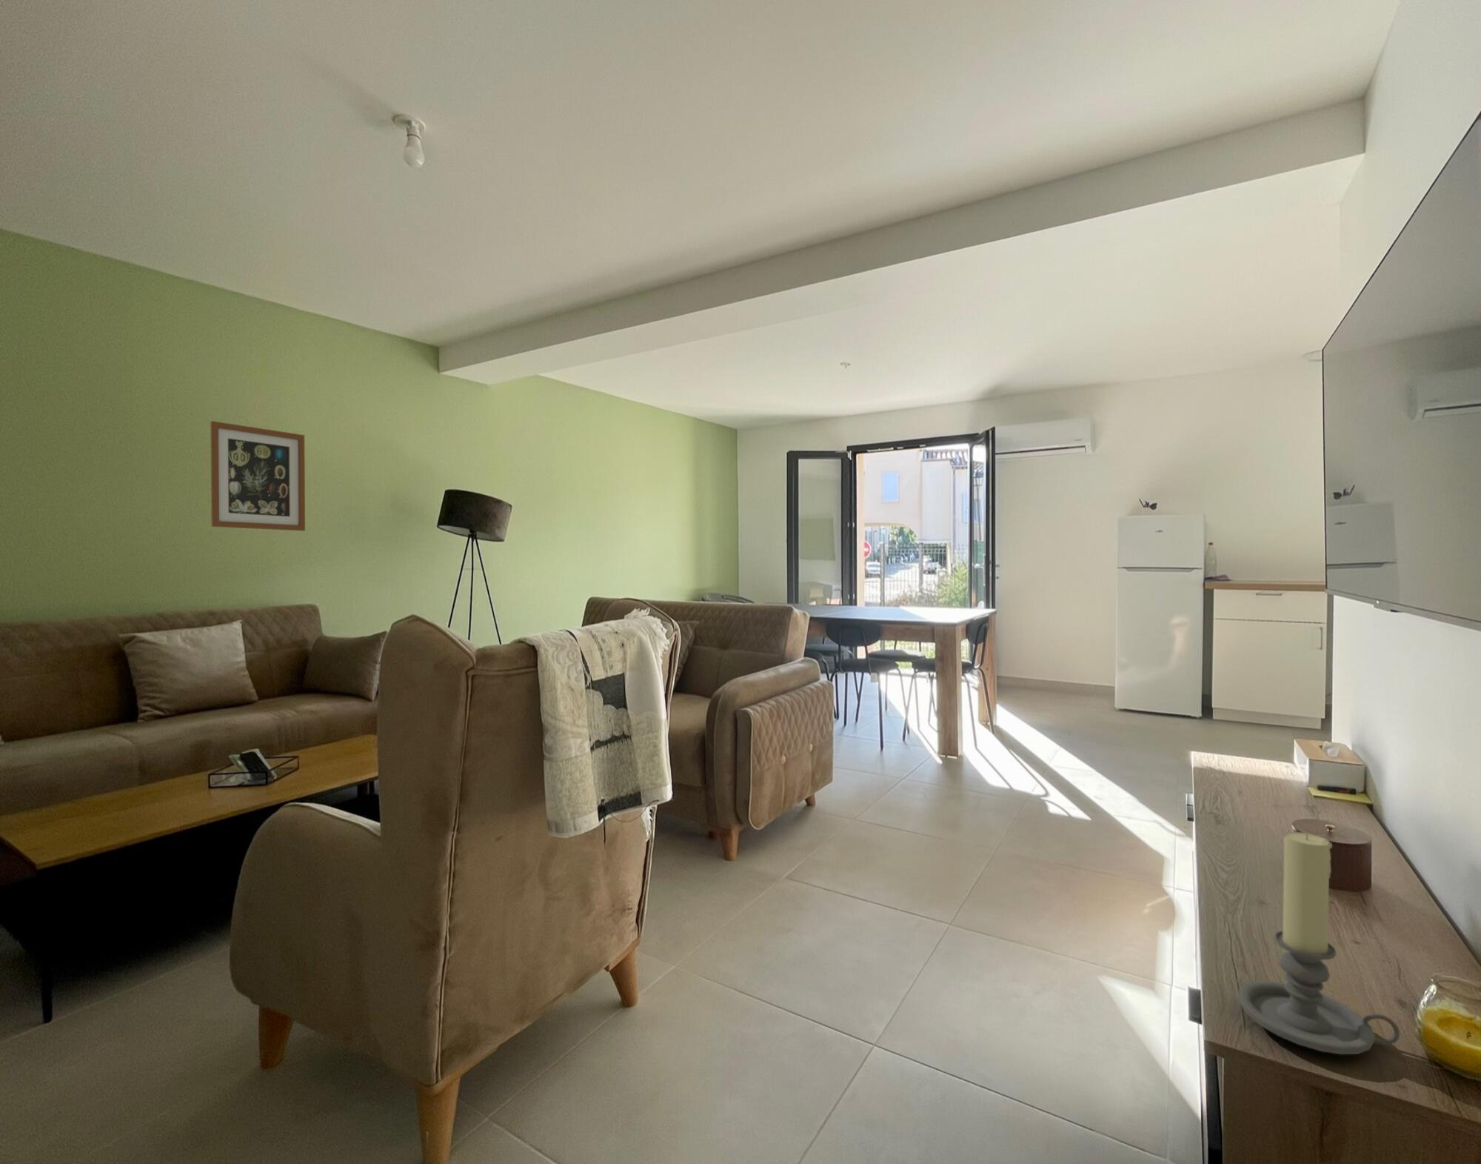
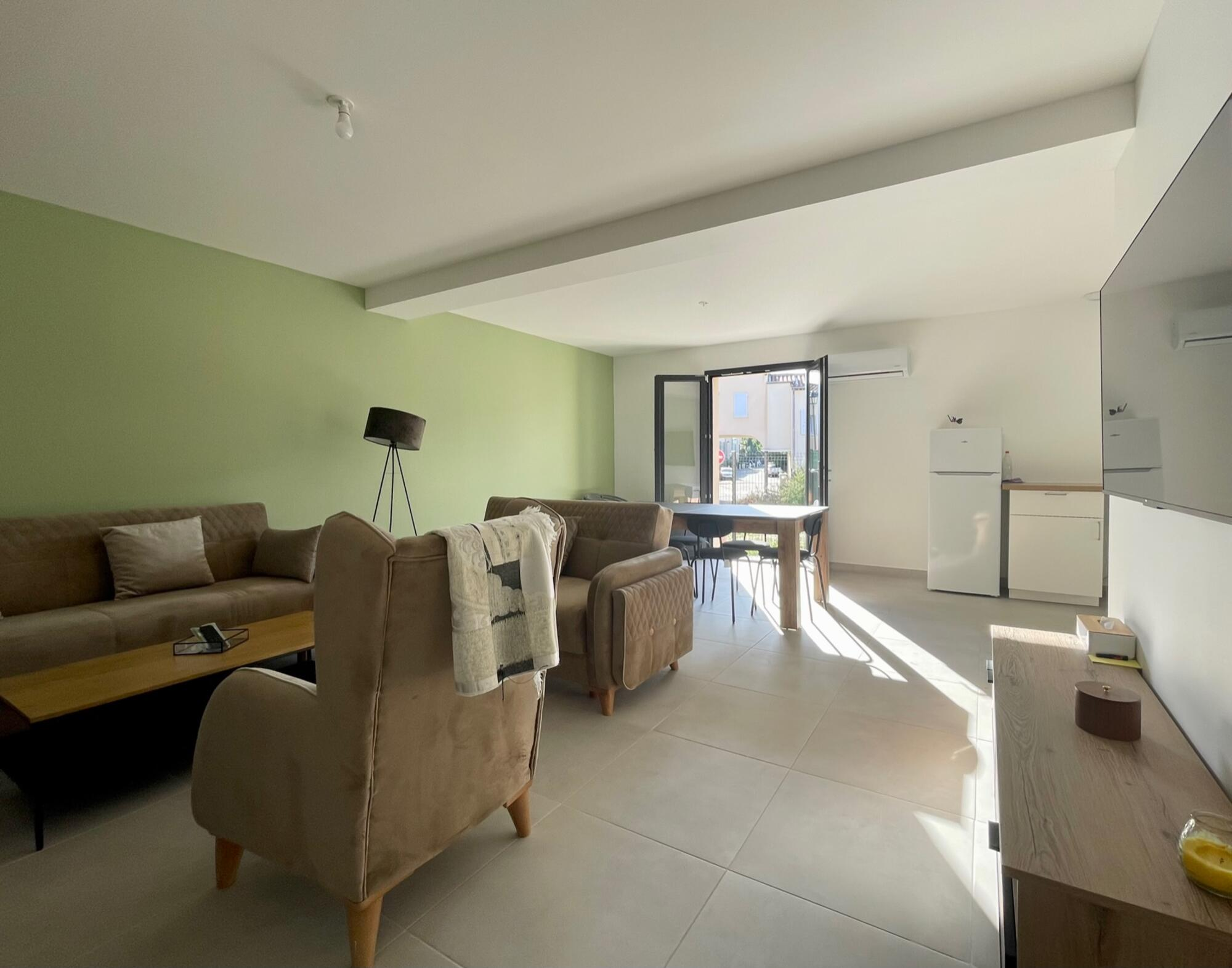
- wall art (260, 479)
- candle holder (1318, 933)
